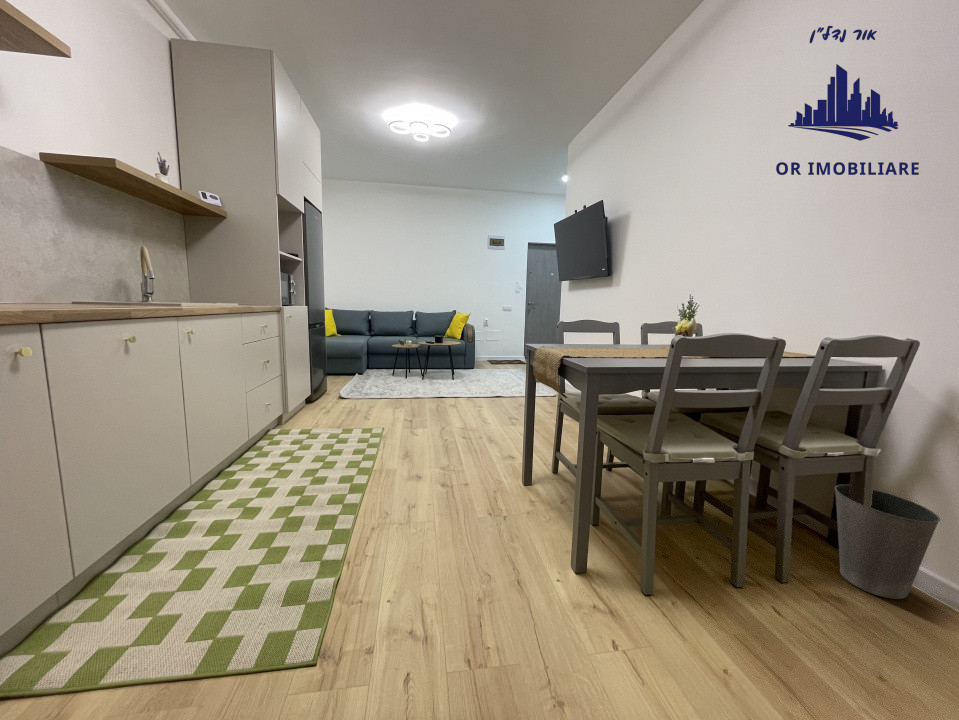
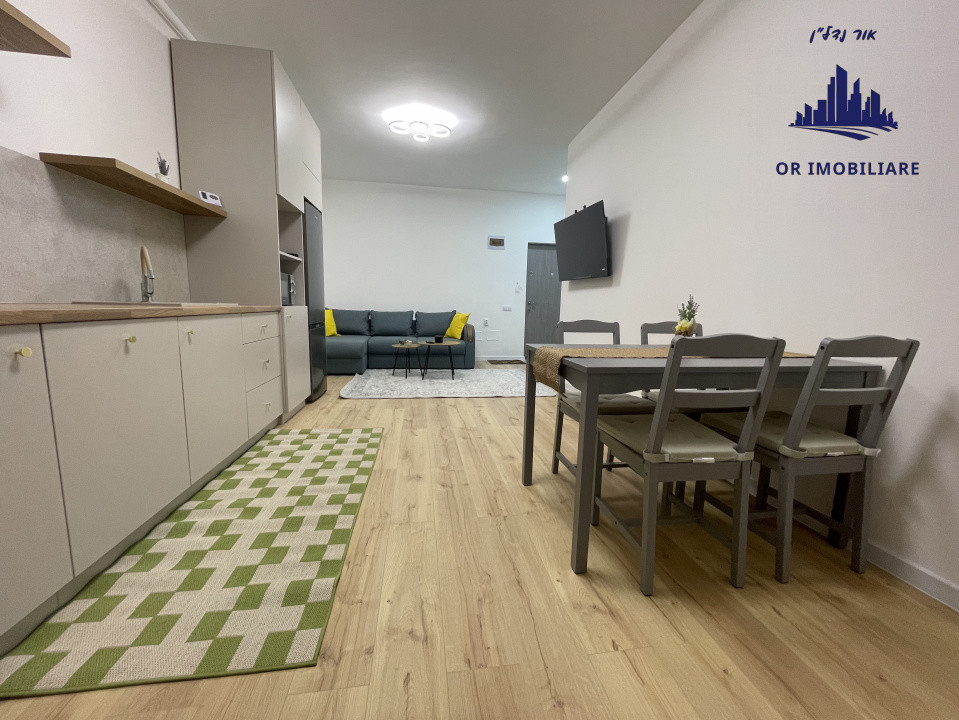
- waste basket (877, 542)
